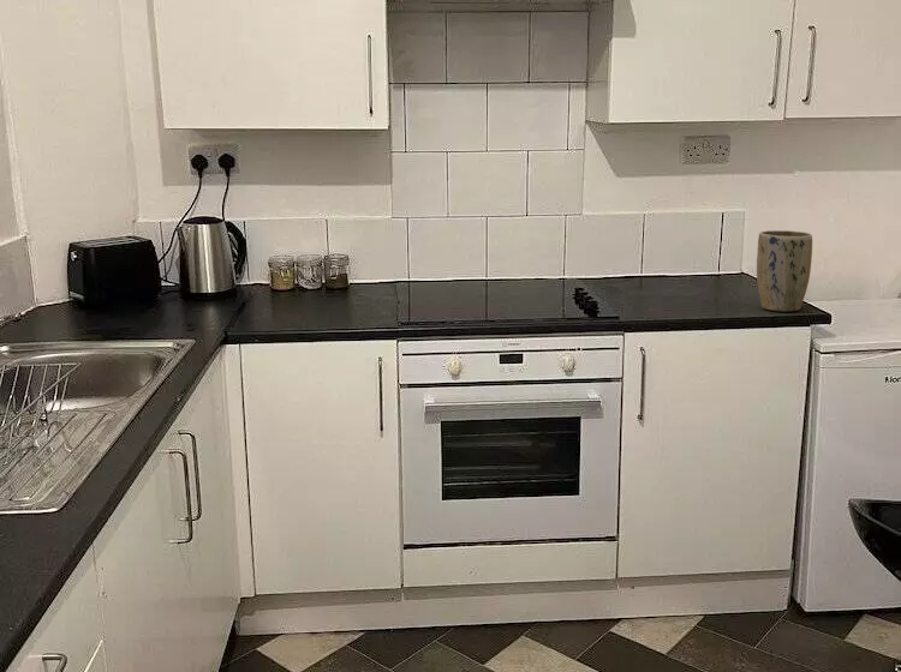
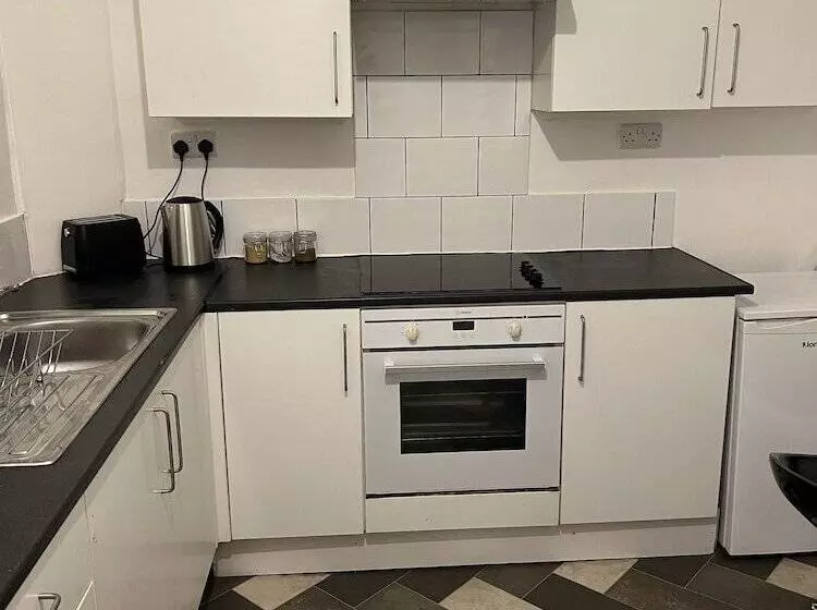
- plant pot (782, 270)
